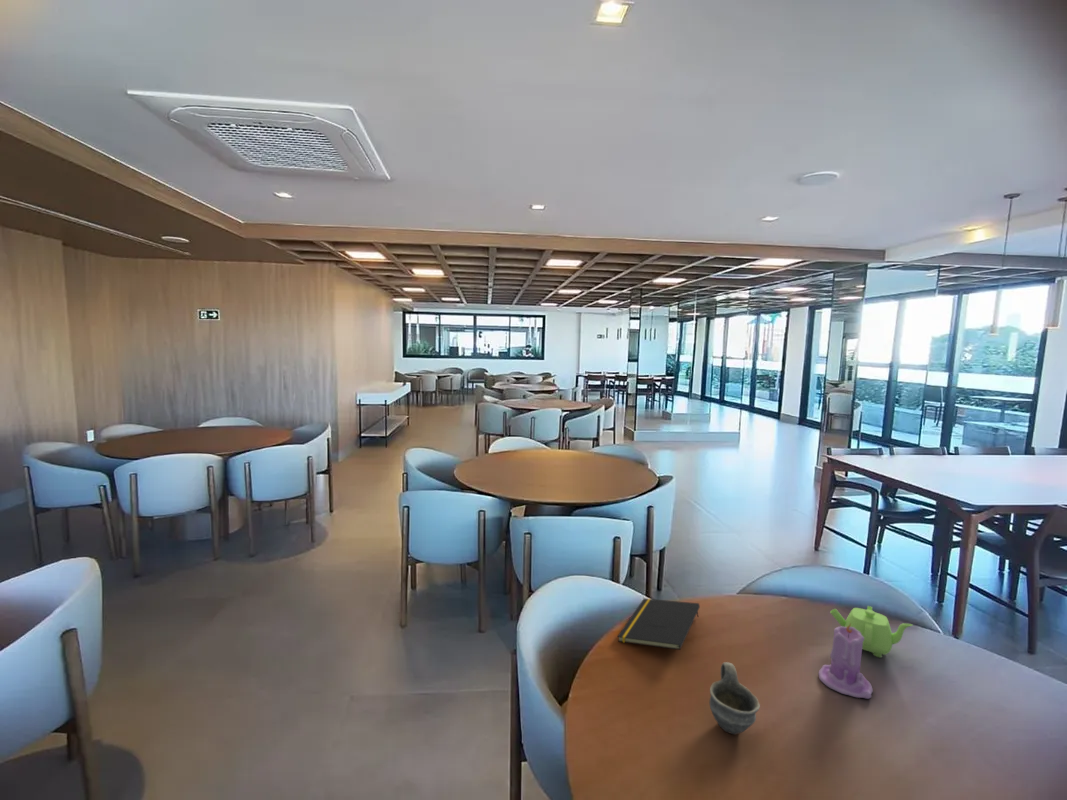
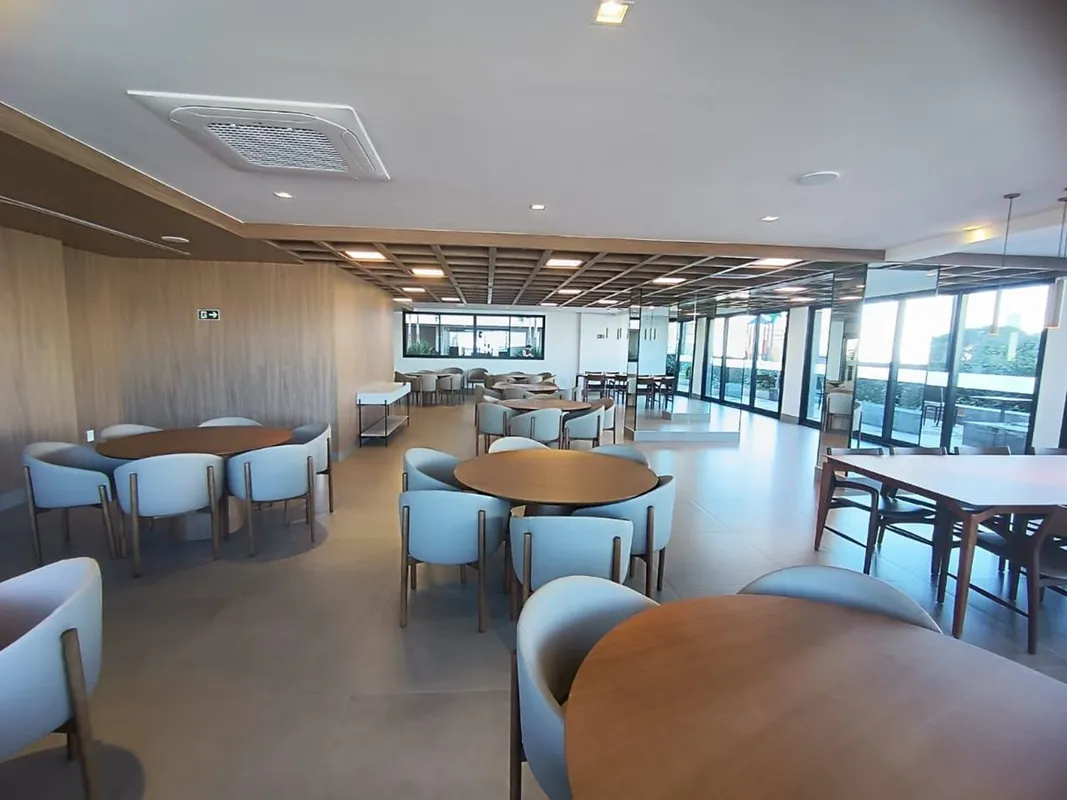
- candle (847, 652)
- teapot (868, 628)
- notepad (660, 621)
- cup (734, 701)
